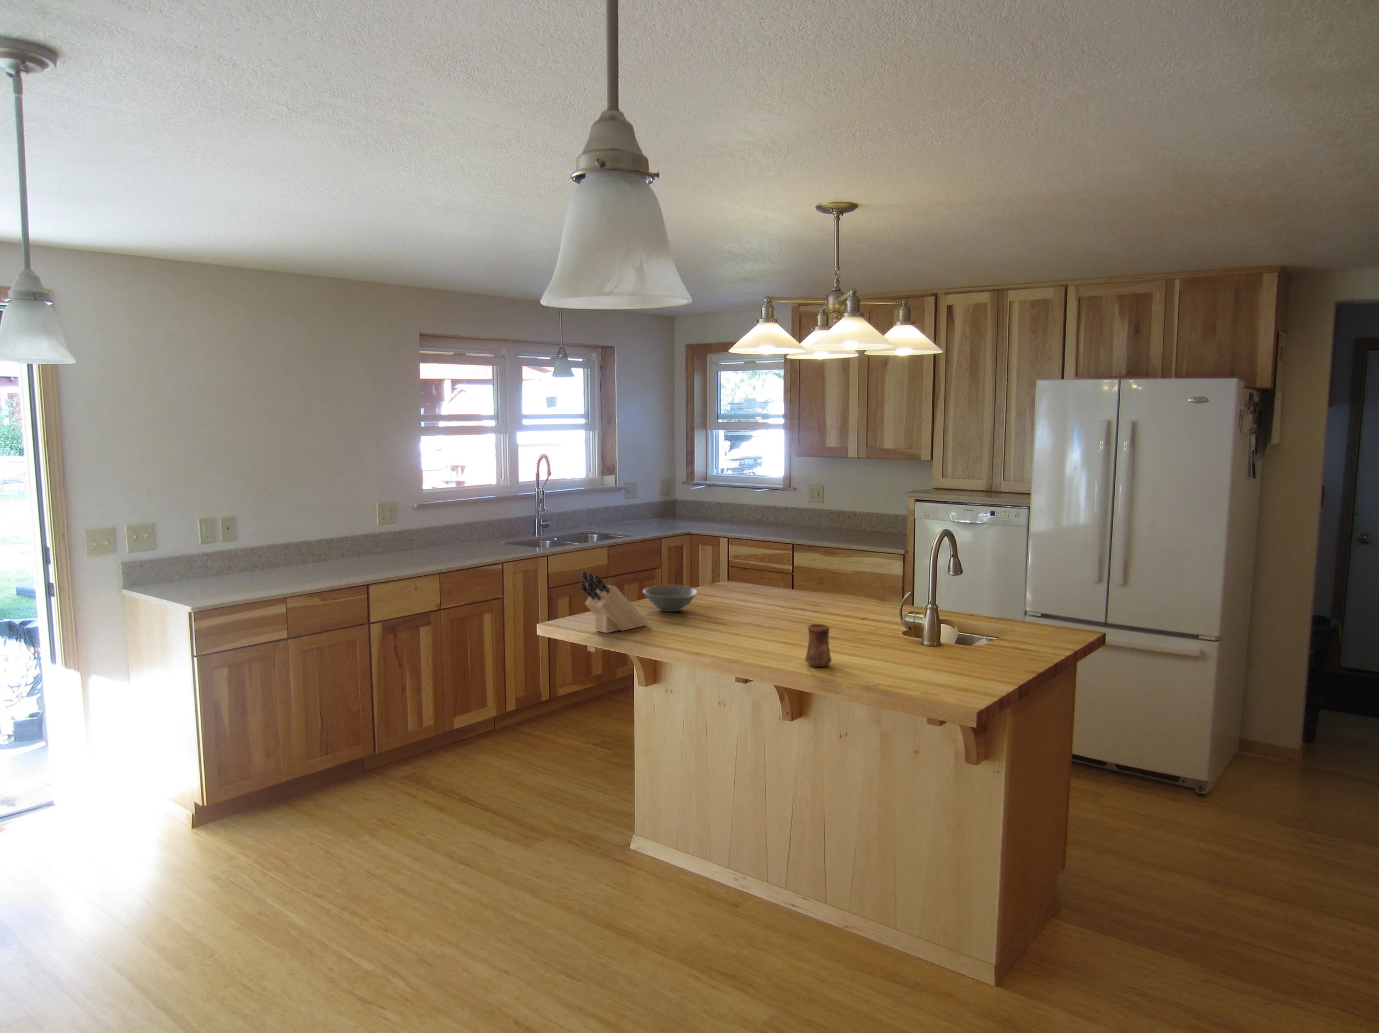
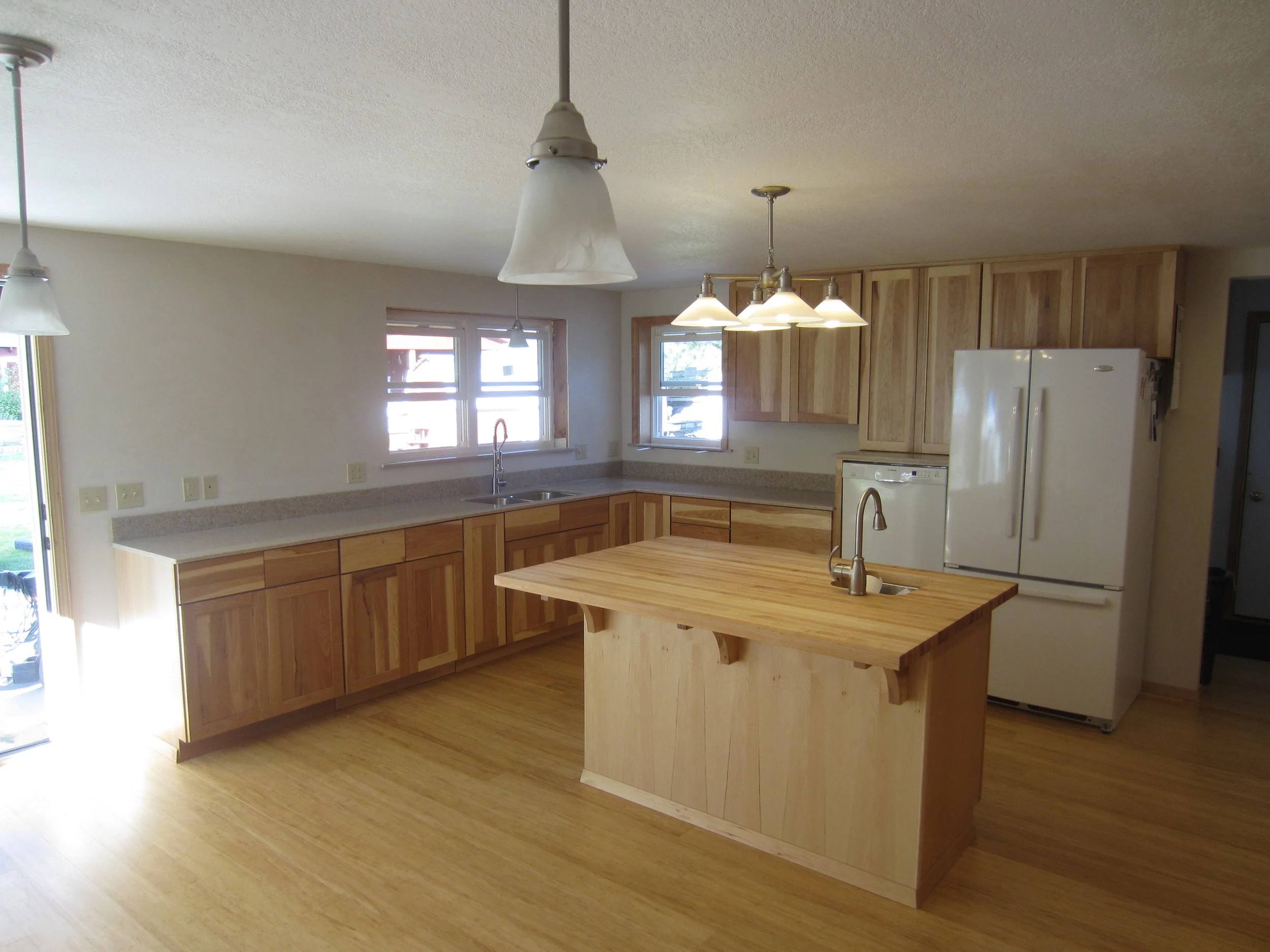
- knife block (612, 599)
- cup (819, 646)
- bowl (670, 599)
